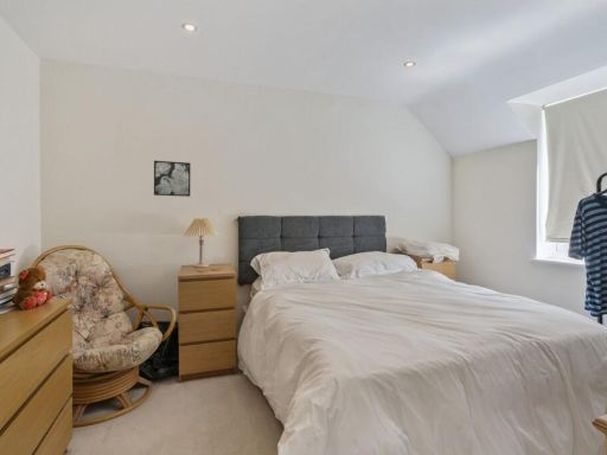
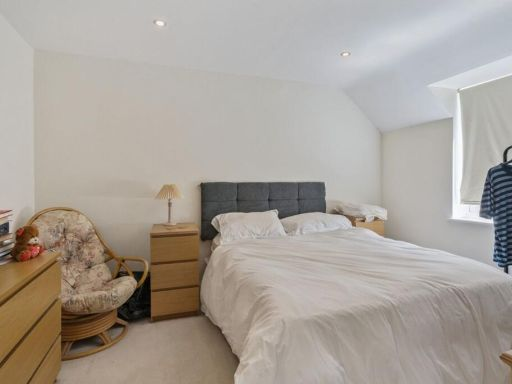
- wall art (172, 179)
